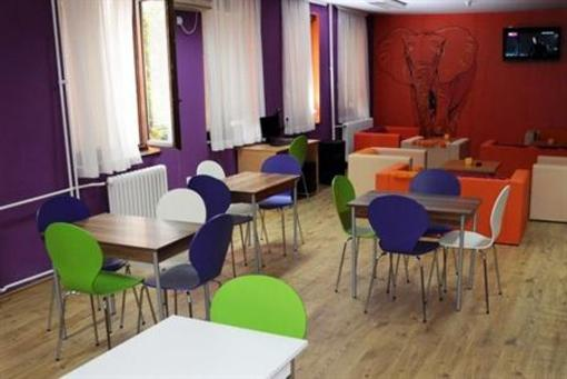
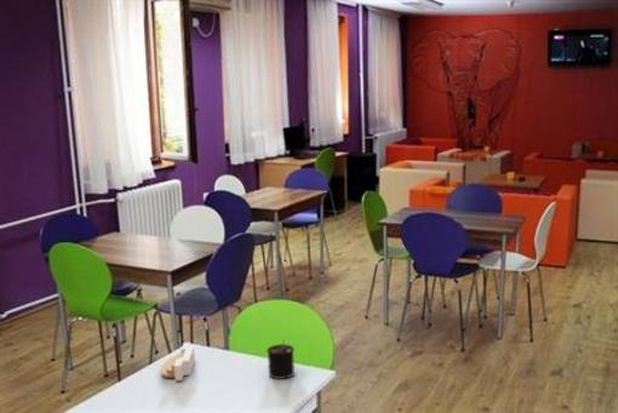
+ candle (280, 355)
+ architectural model (177, 361)
